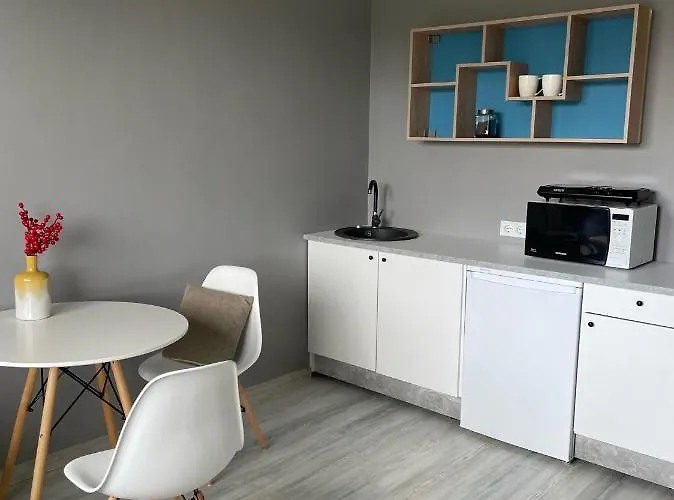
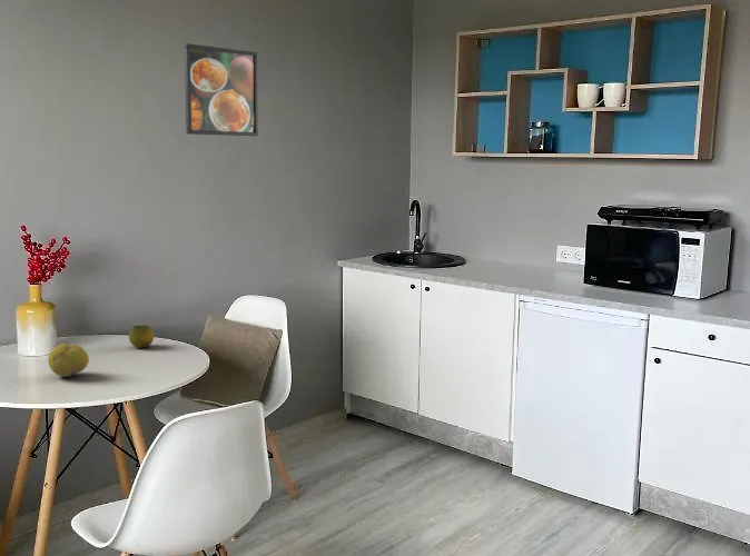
+ fruit (67, 359)
+ fruit (141, 336)
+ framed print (223, 91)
